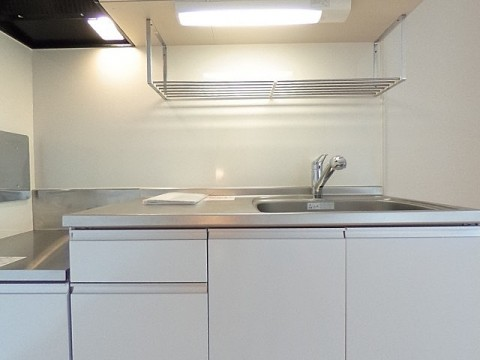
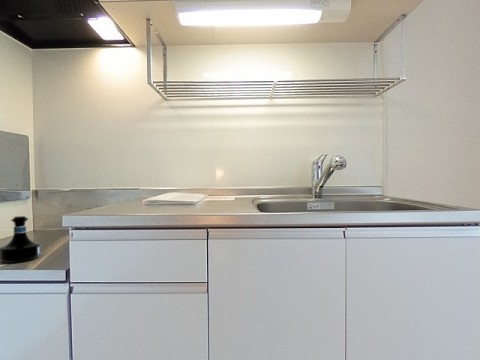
+ tequila bottle (20, 237)
